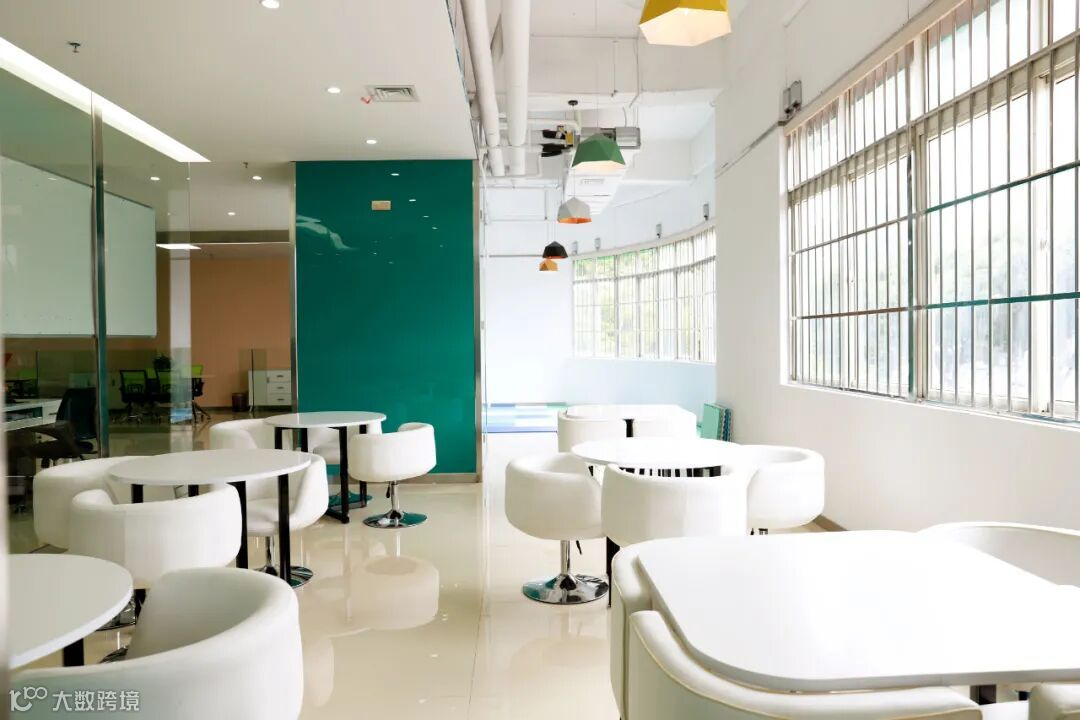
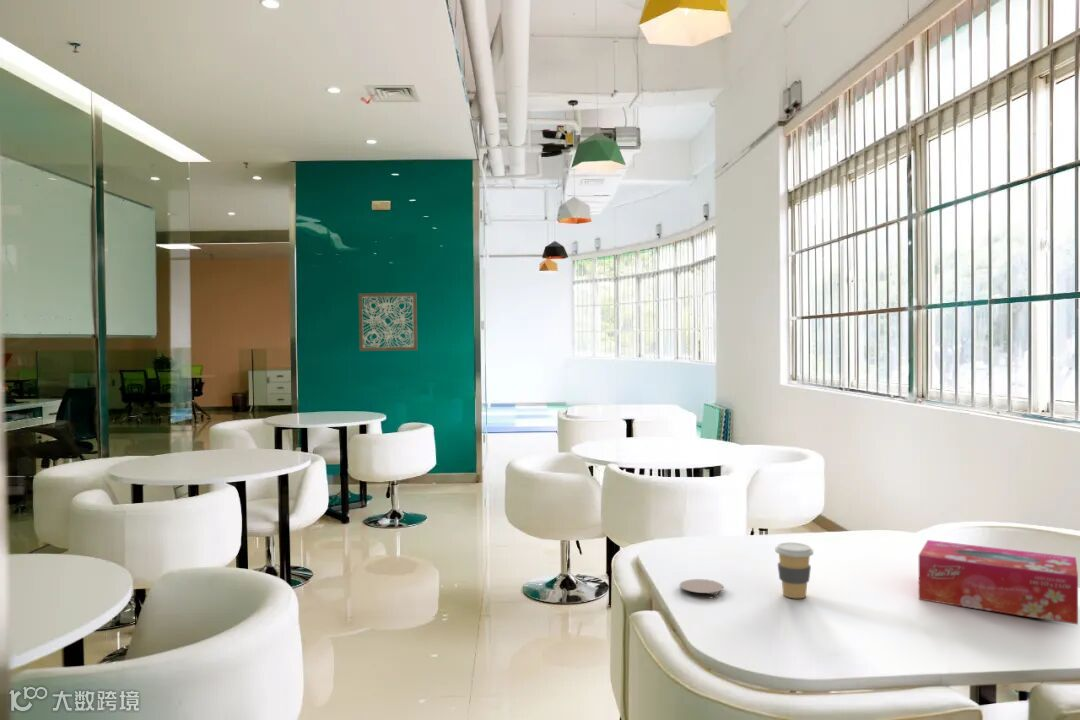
+ wall art (386, 323)
+ tissue box (996, 578)
+ coffee cup (794, 570)
+ coaster (701, 588)
